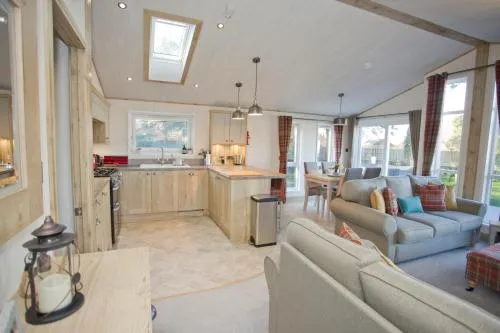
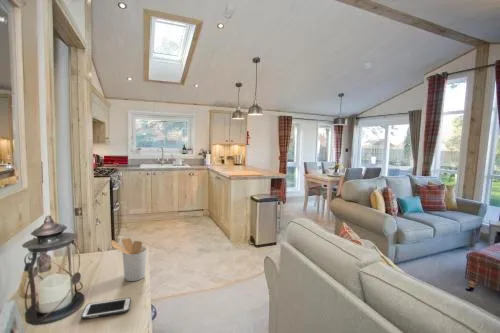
+ utensil holder (128, 258)
+ cell phone (107, 308)
